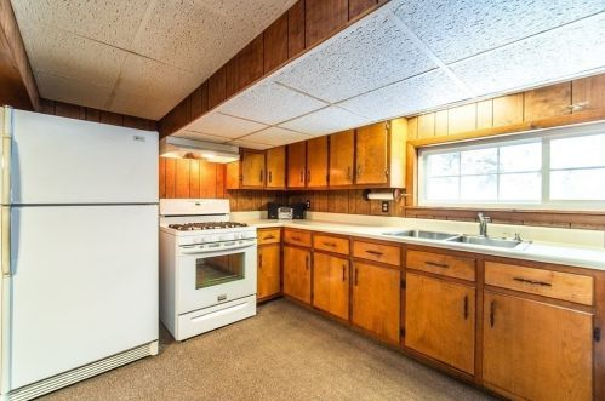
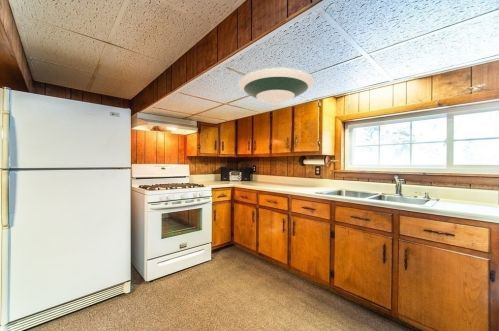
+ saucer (275, 93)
